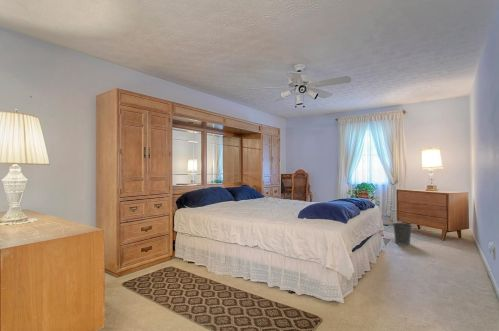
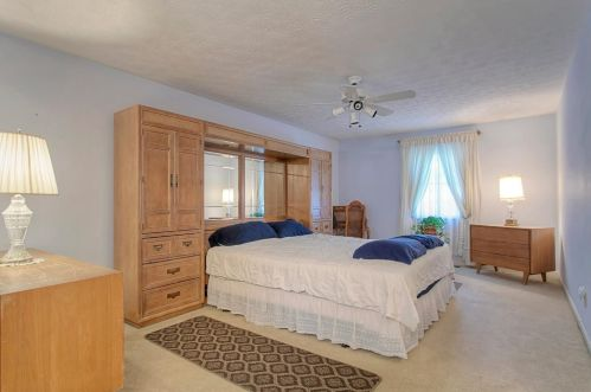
- wastebasket (402, 233)
